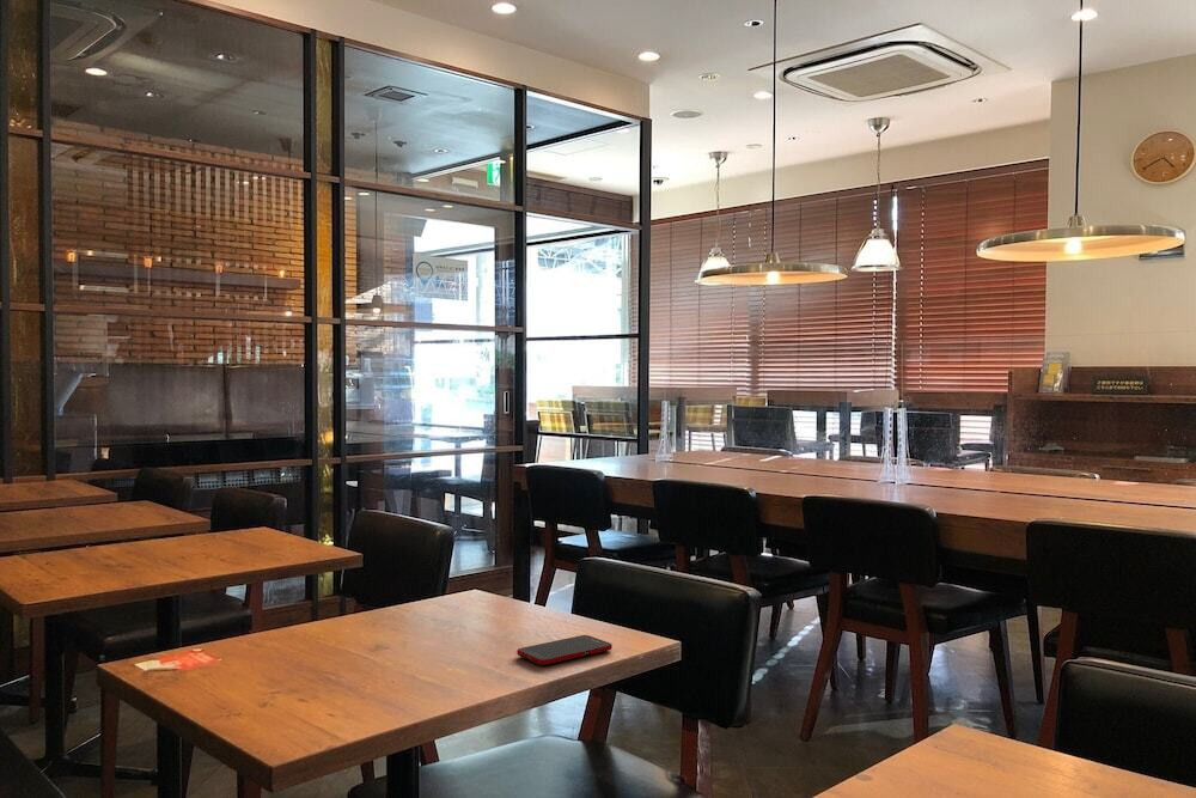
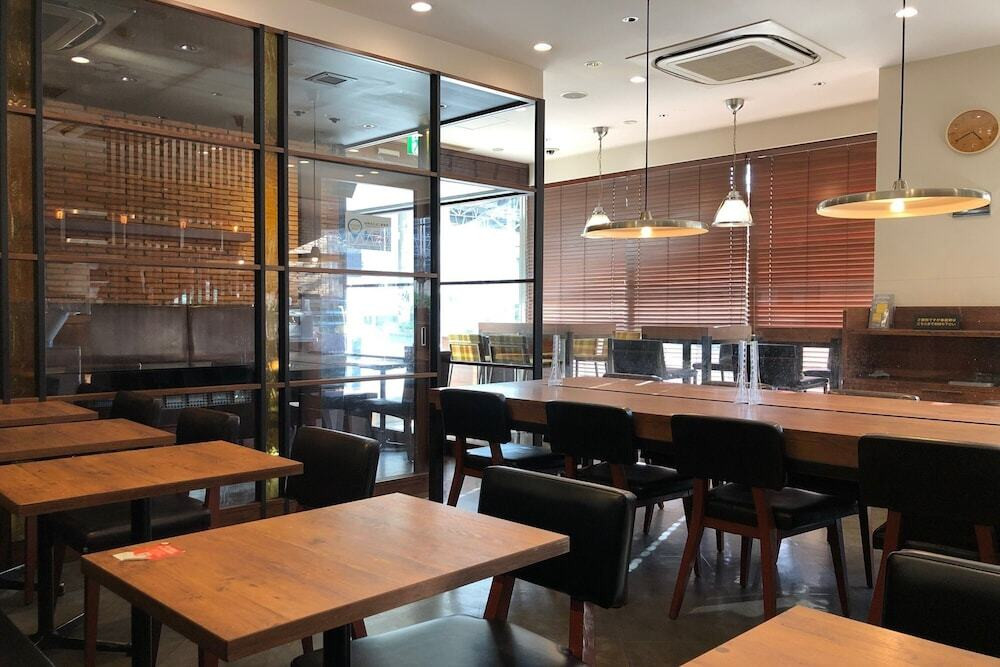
- cell phone (565, 650)
